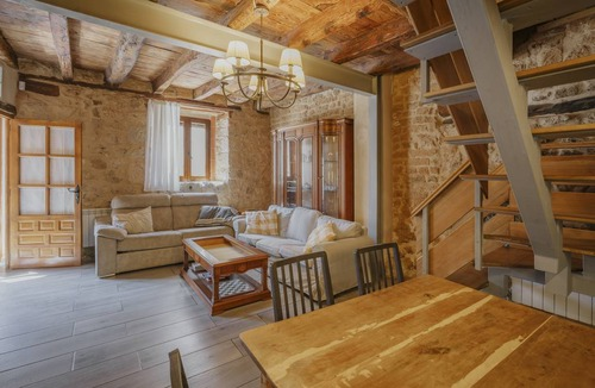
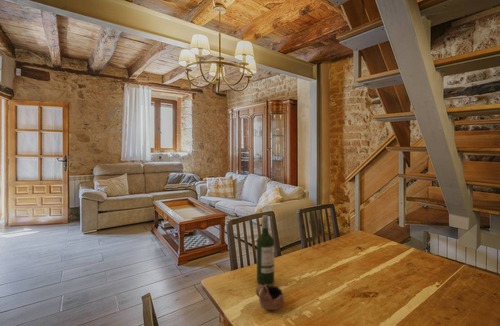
+ wine bottle (265, 248)
+ cup (268, 293)
